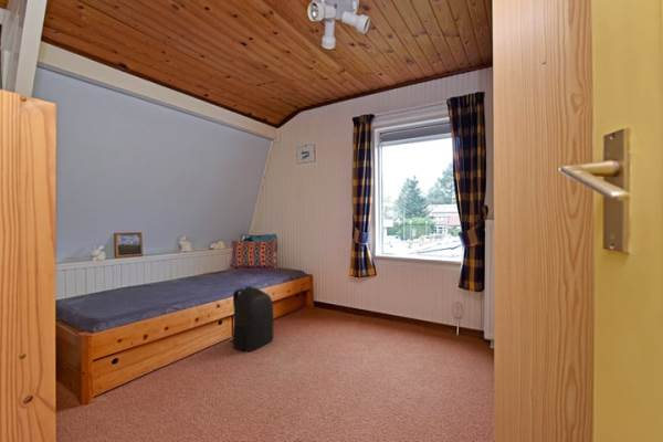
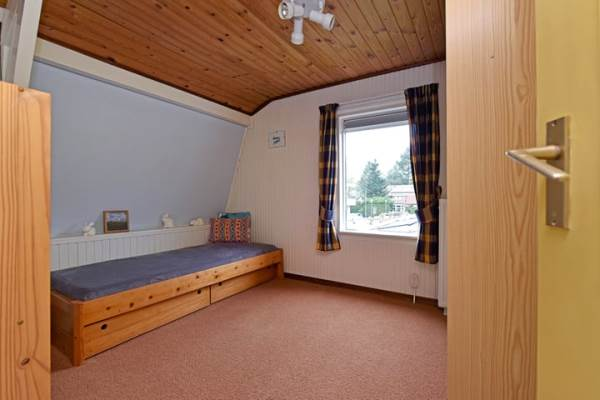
- backpack (250, 314)
